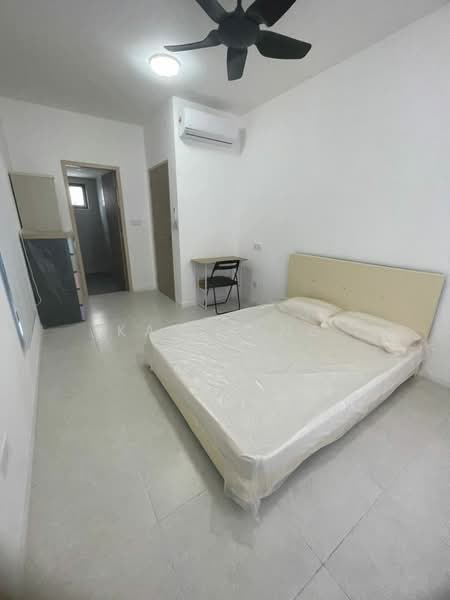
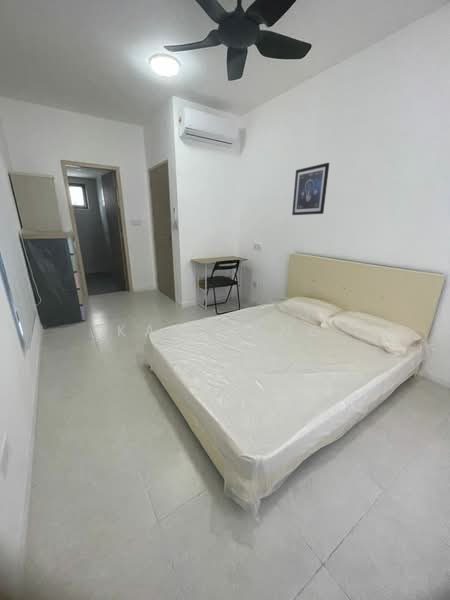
+ wall art (309, 191)
